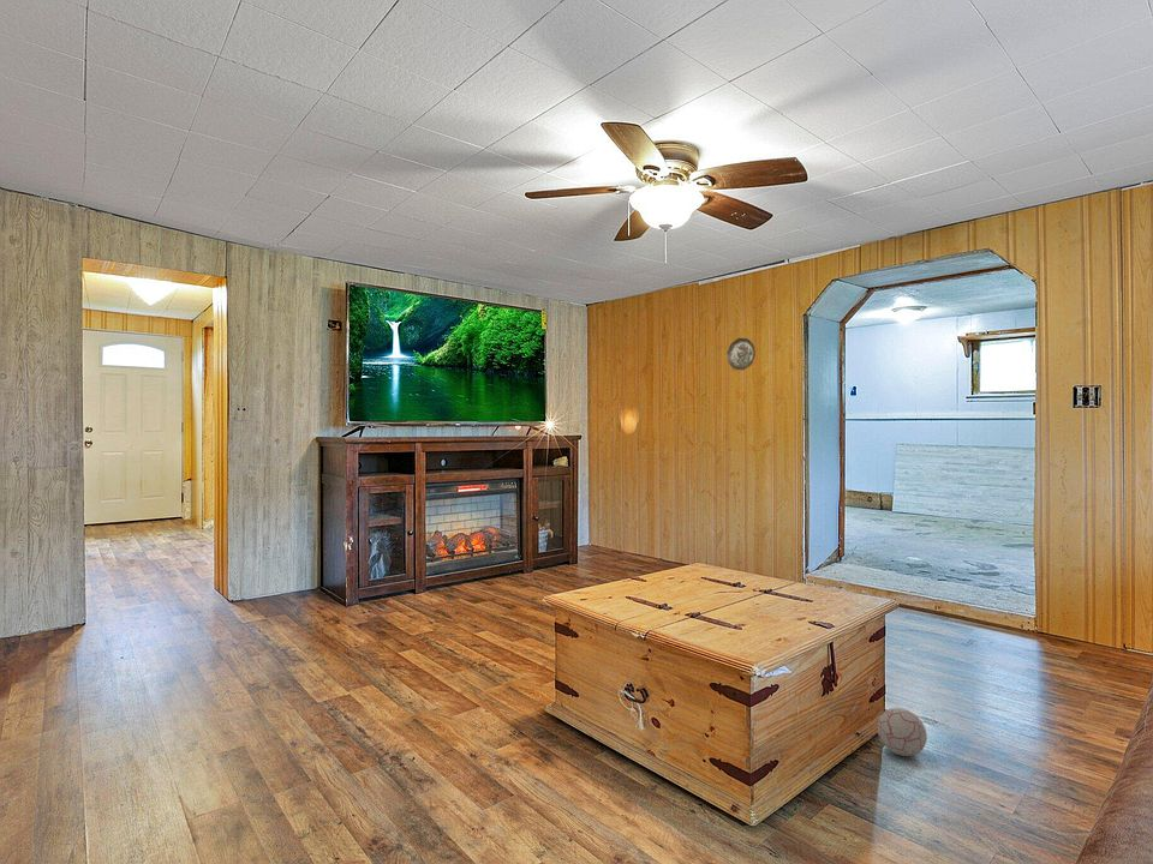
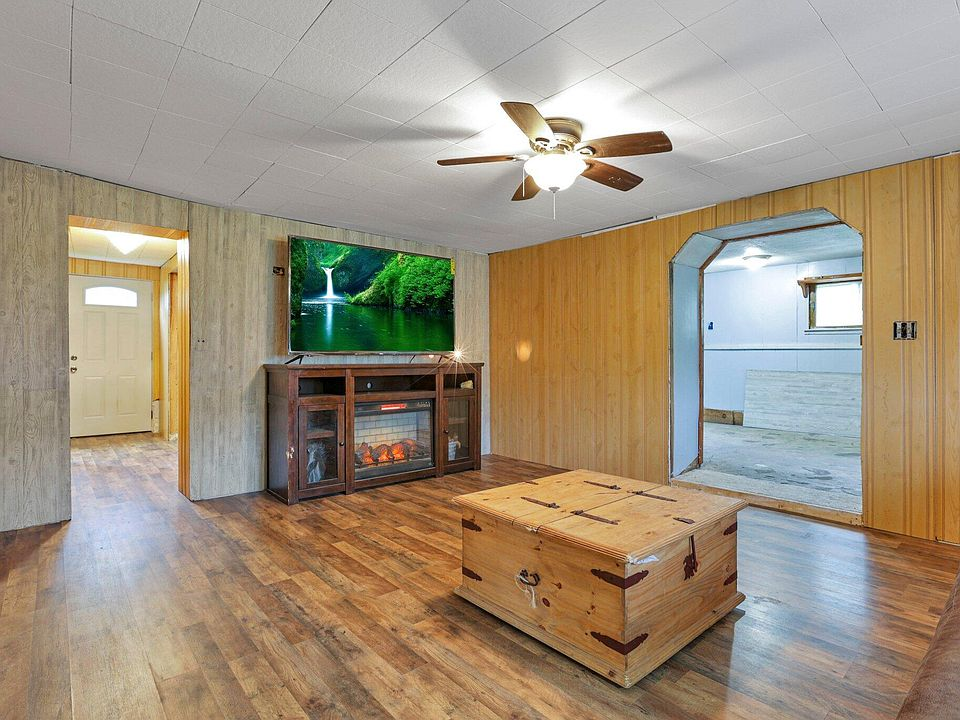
- decorative plate (741, 354)
- decorative ball (901, 731)
